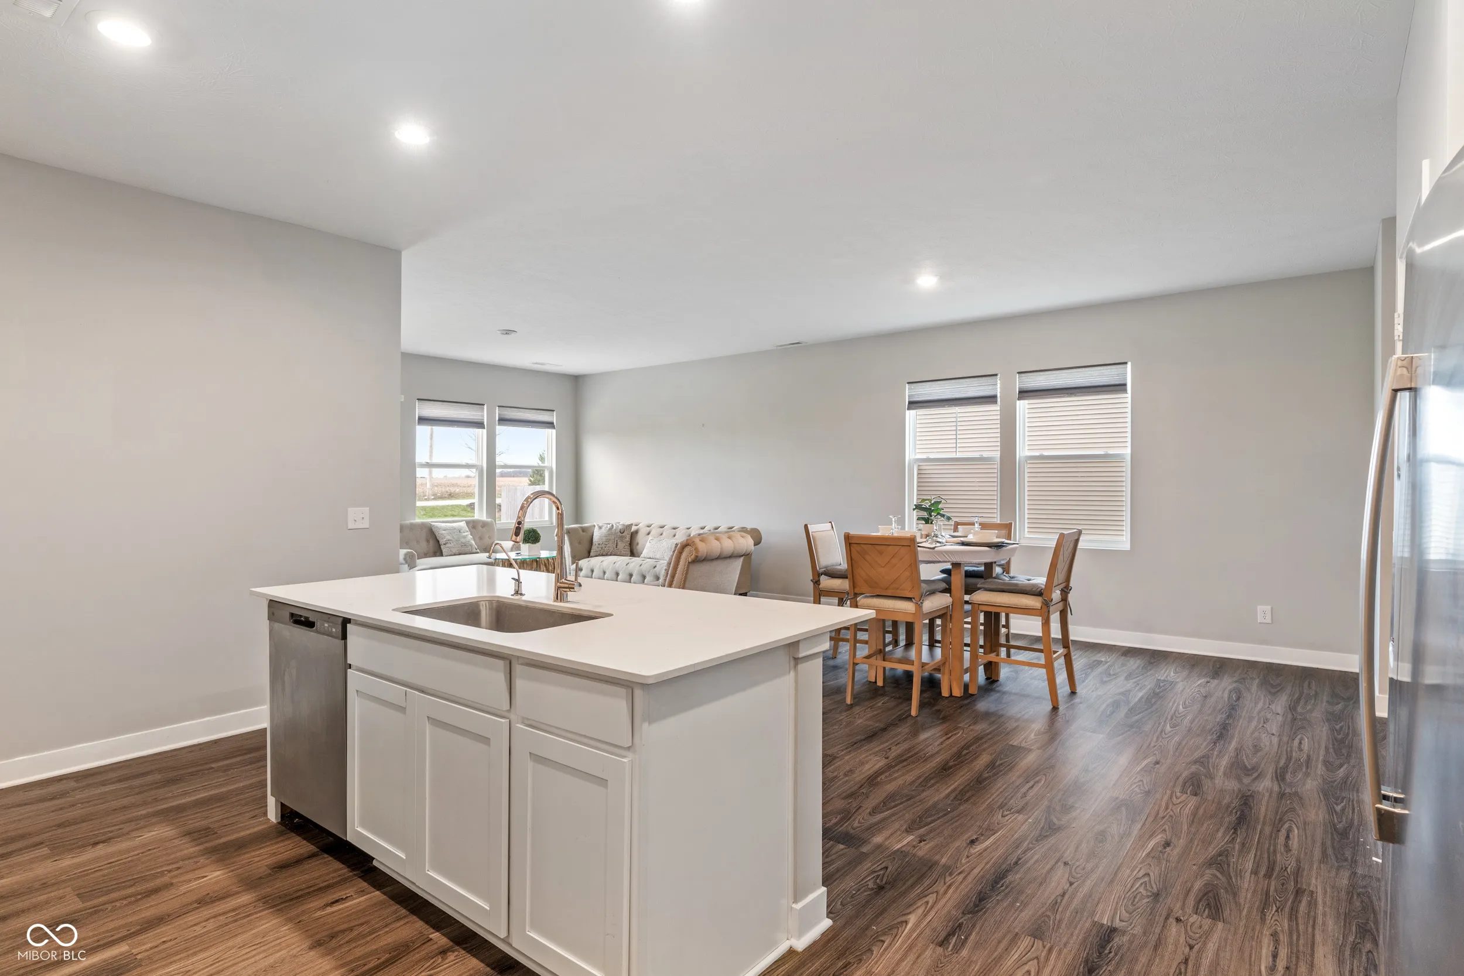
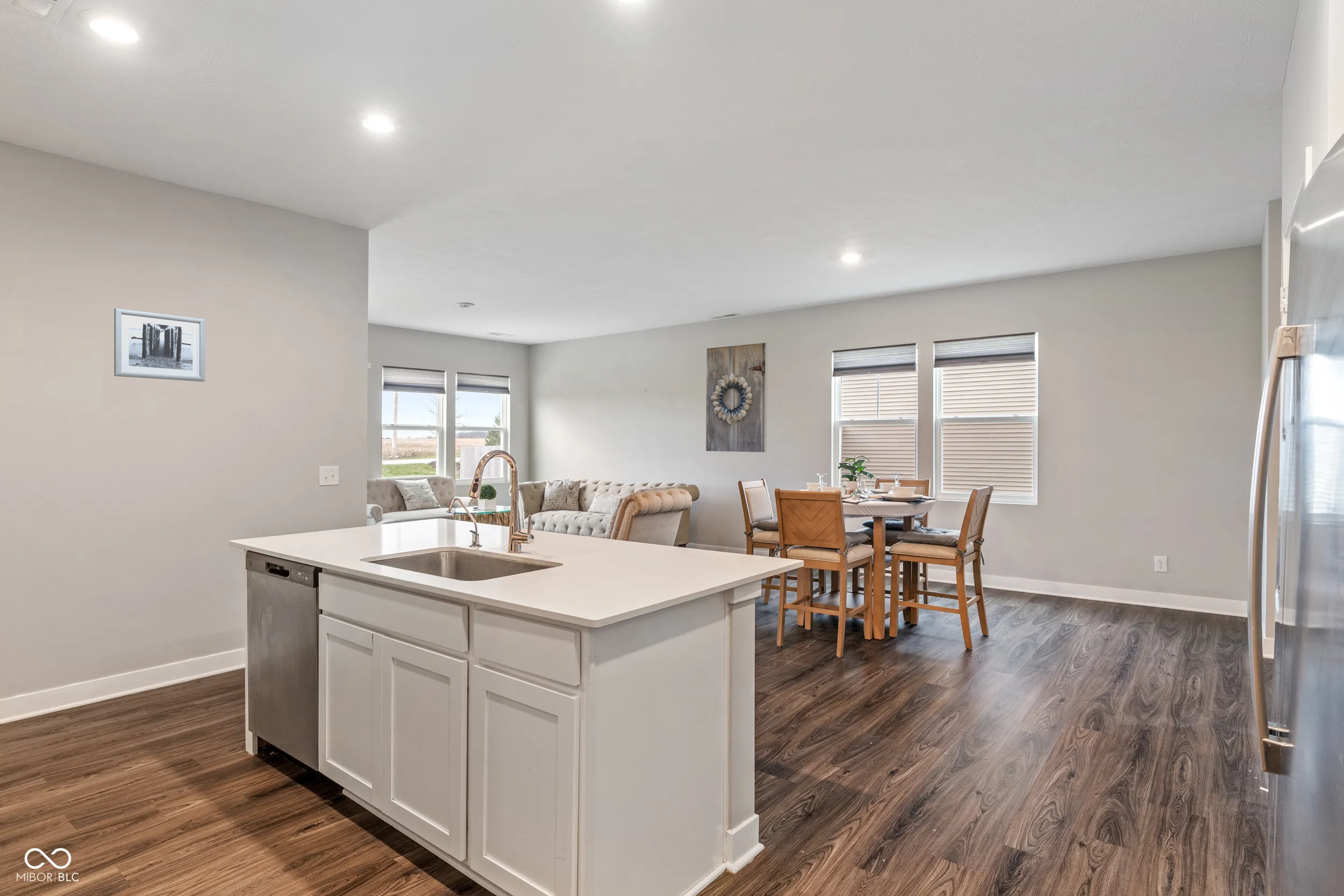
+ wall art (161, 346)
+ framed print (735, 398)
